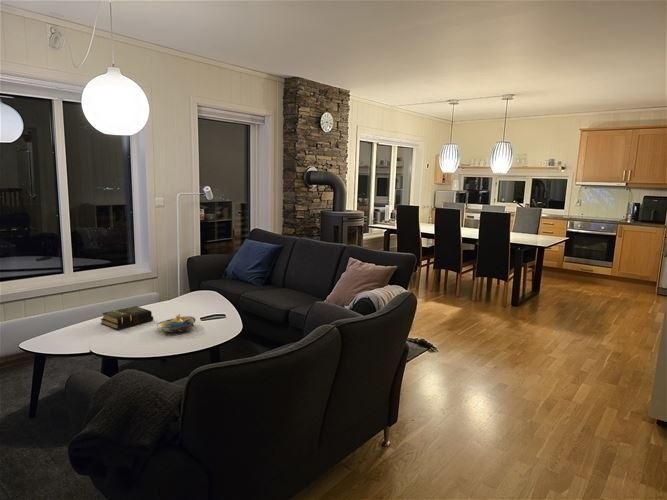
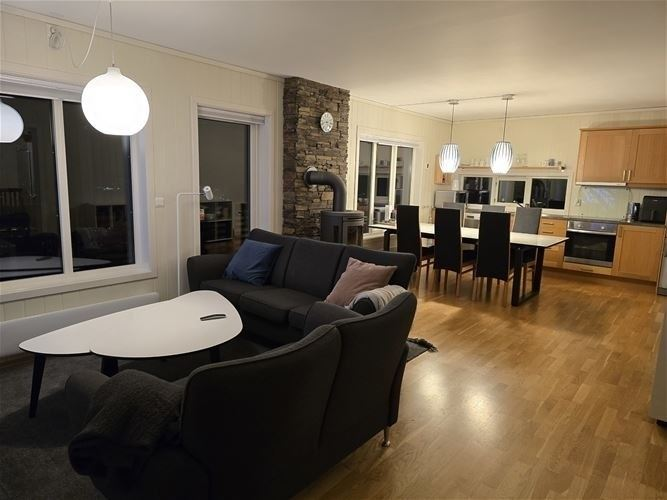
- decorative bowl (181, 320)
- book (127, 316)
